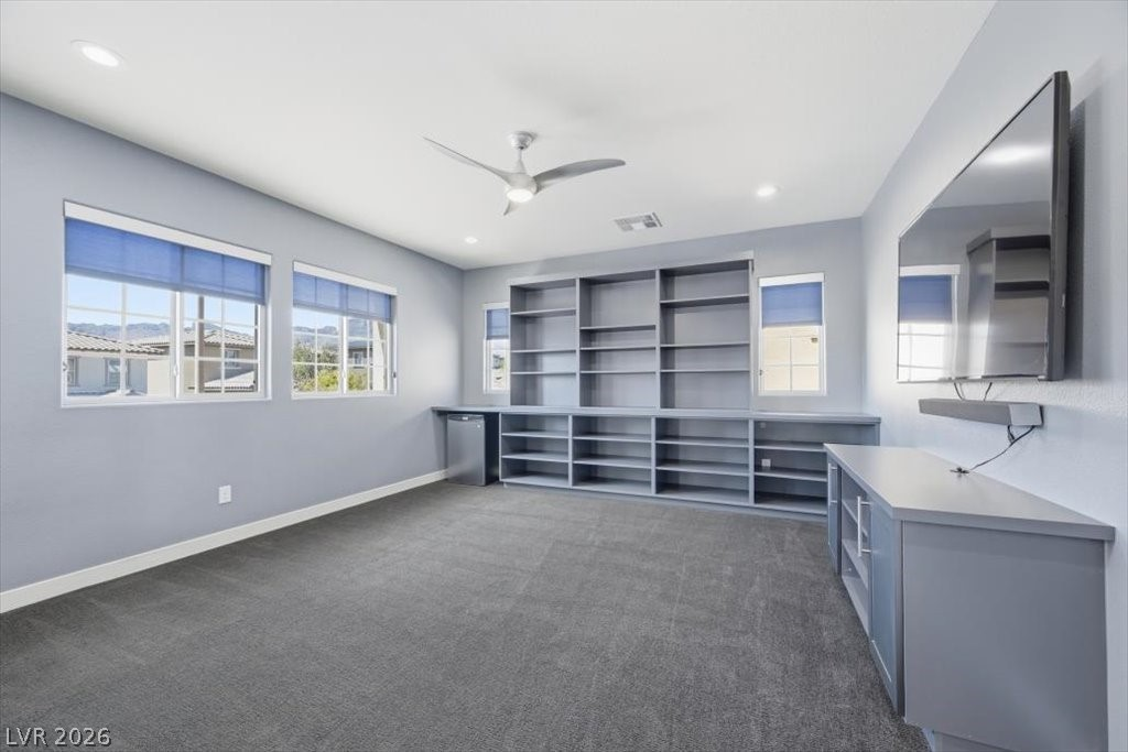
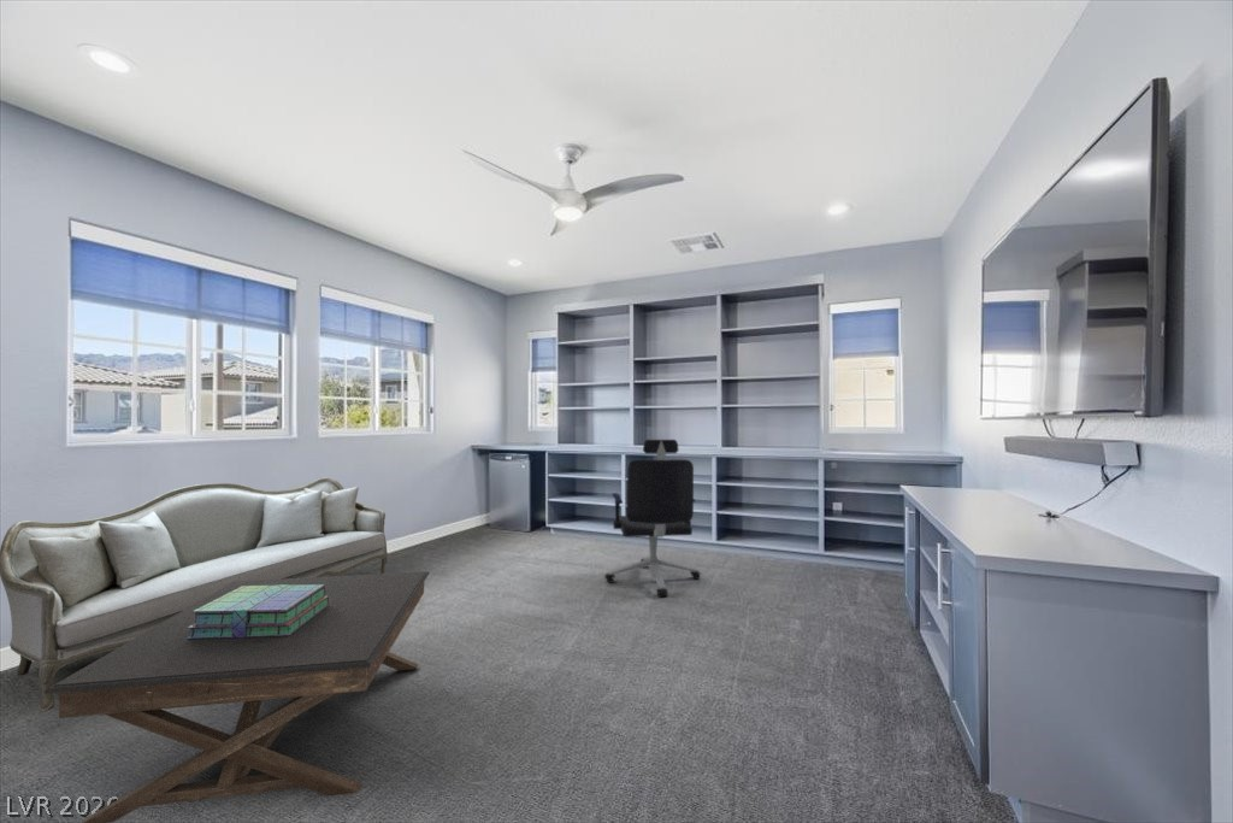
+ coffee table (288, 670)
+ stack of books (264, 607)
+ office chair (653, 509)
+ sofa (234, 553)
